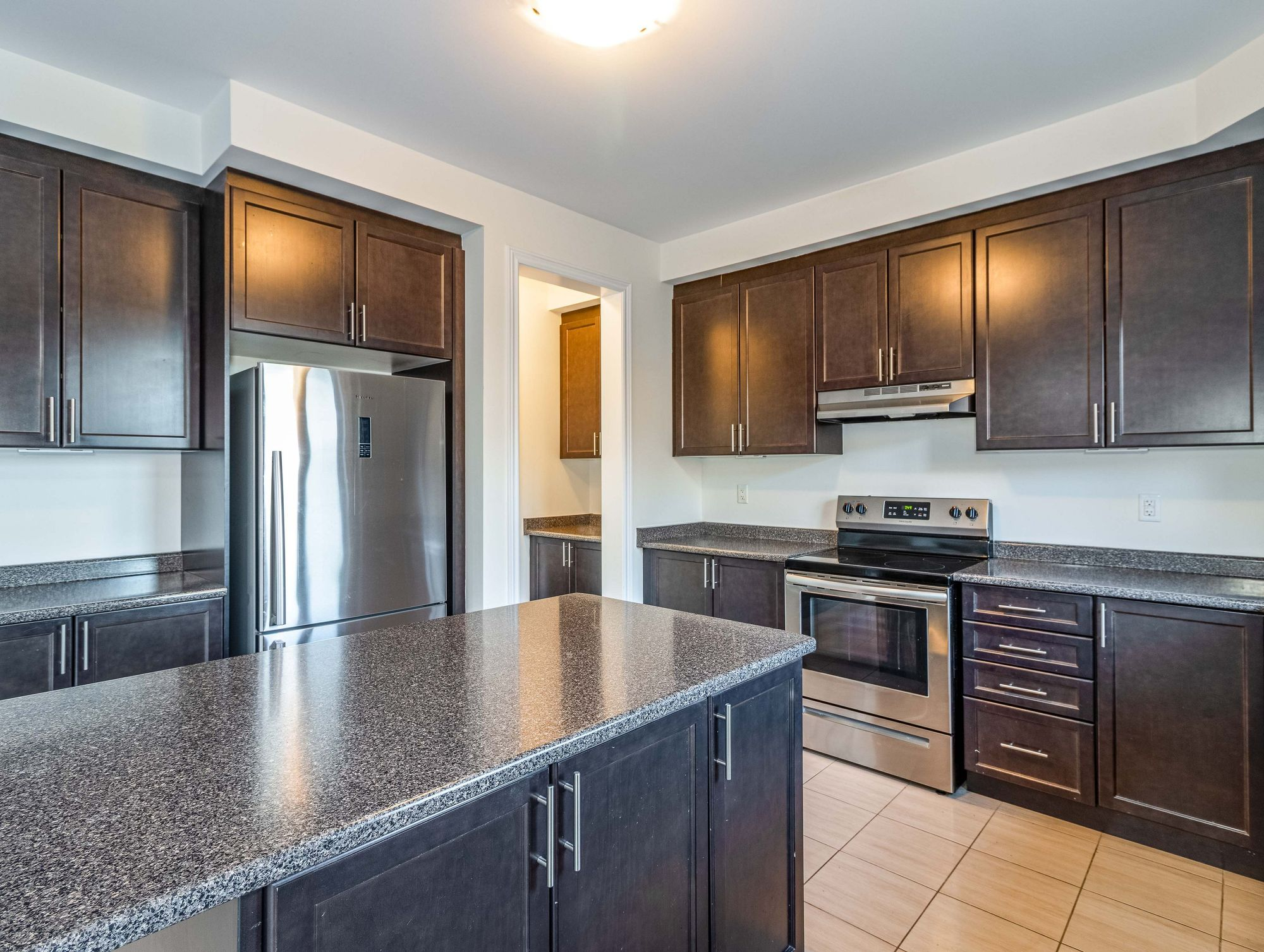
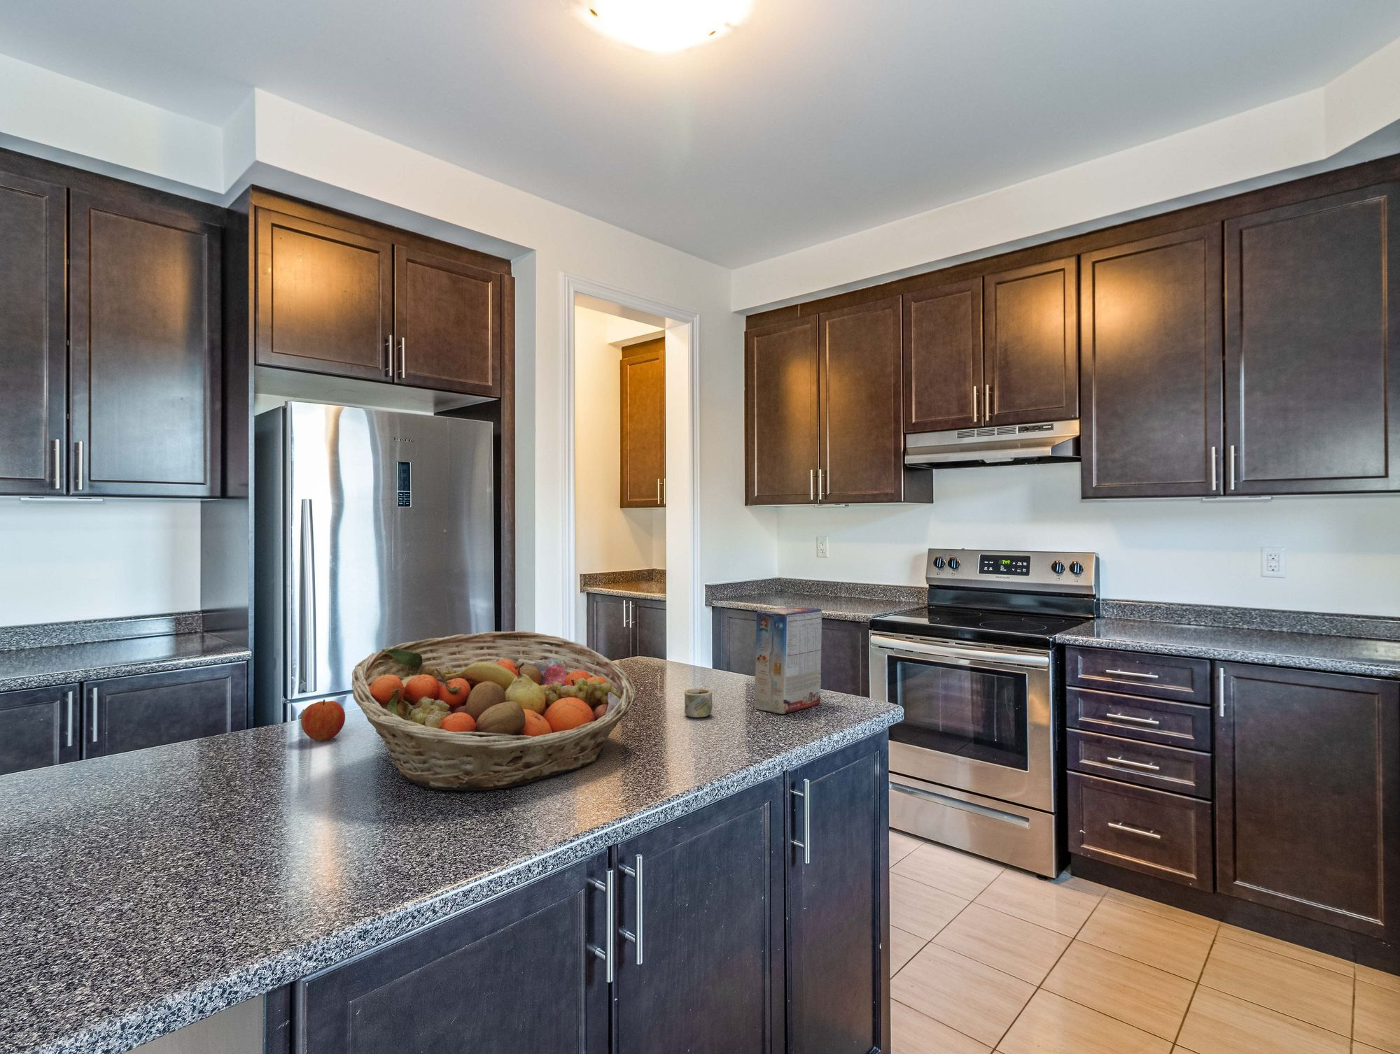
+ cereal box (756, 660)
+ apple (323, 720)
+ fruit basket (501, 702)
